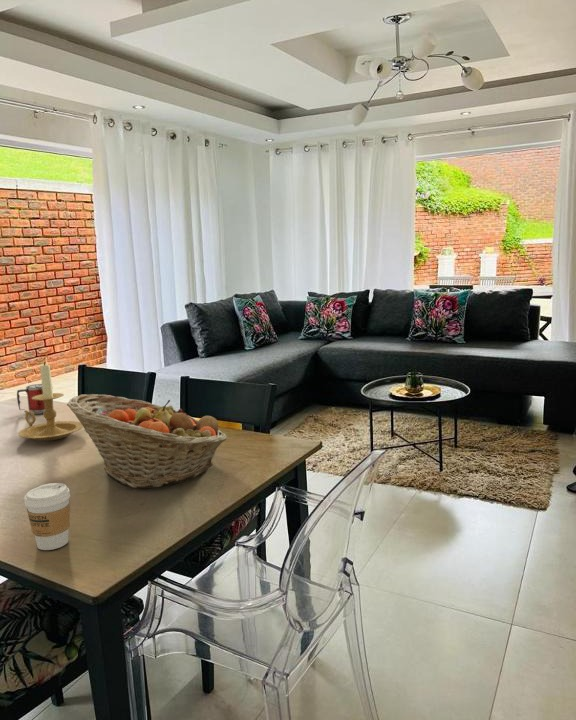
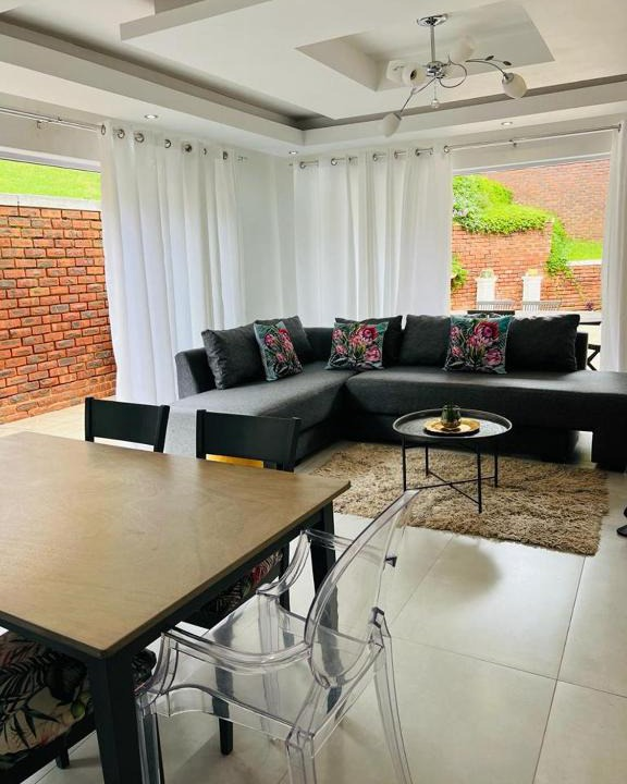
- mug (34, 400)
- candle holder (48, 399)
- fruit basket (148, 431)
- coffee cup (49, 516)
